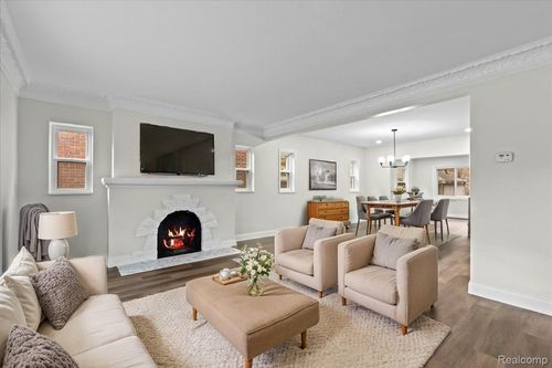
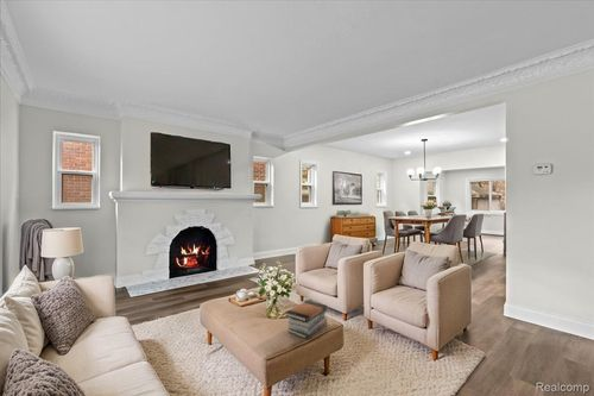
+ book stack (307, 319)
